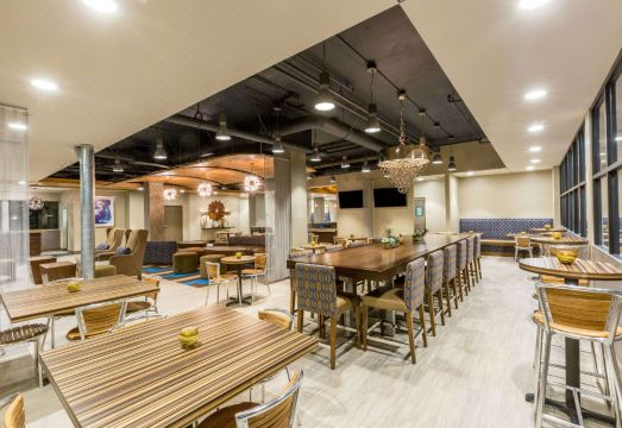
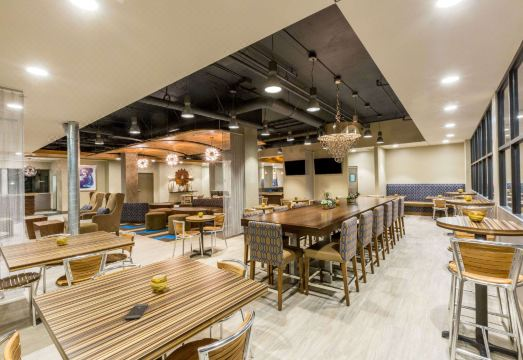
+ smartphone (137, 311)
